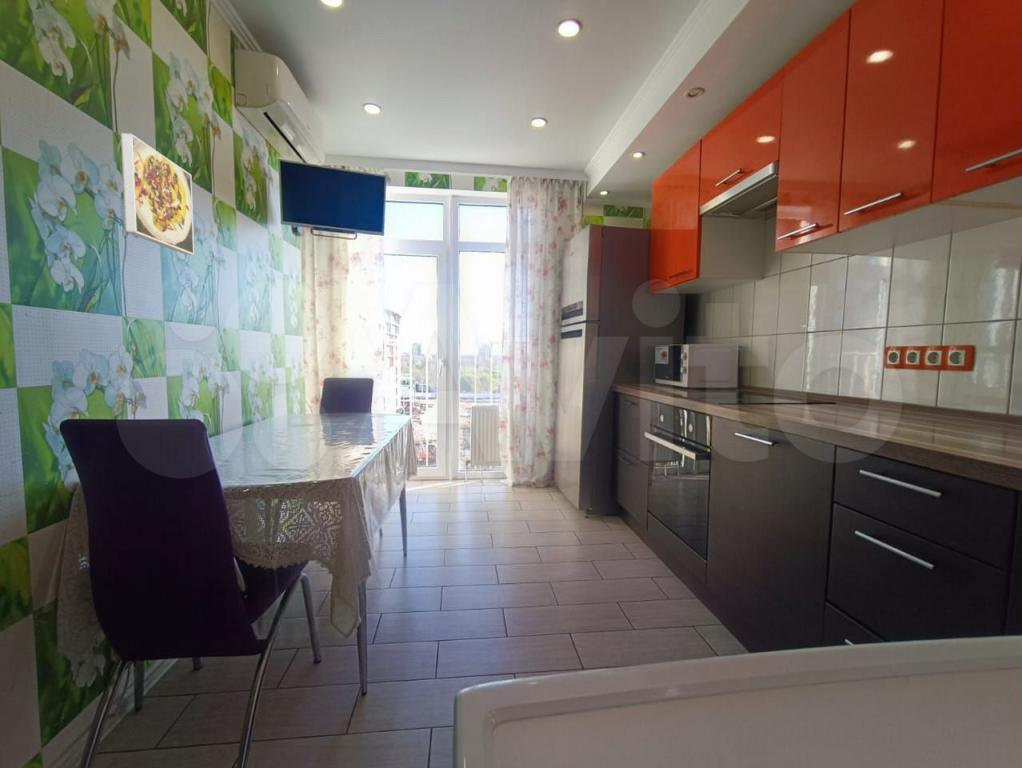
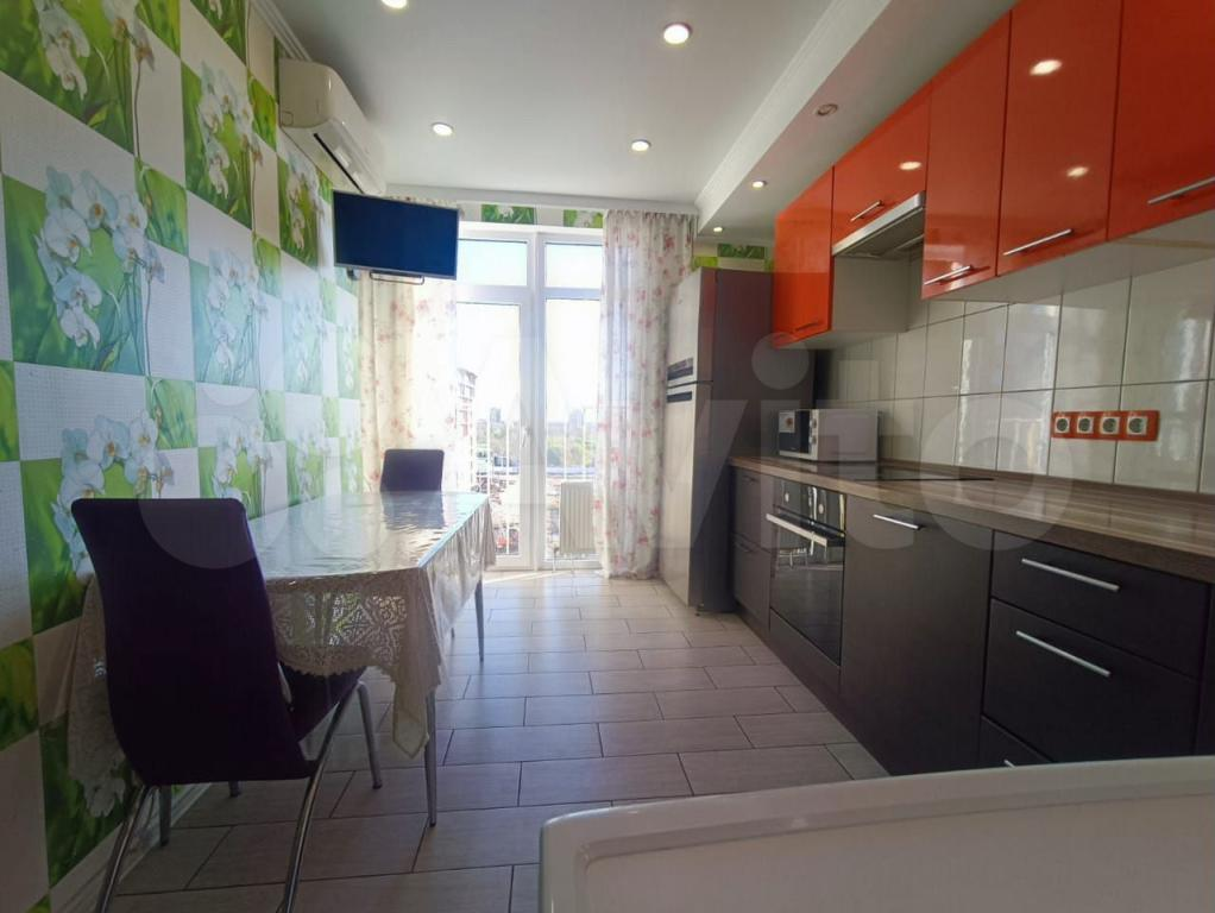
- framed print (161, 200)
